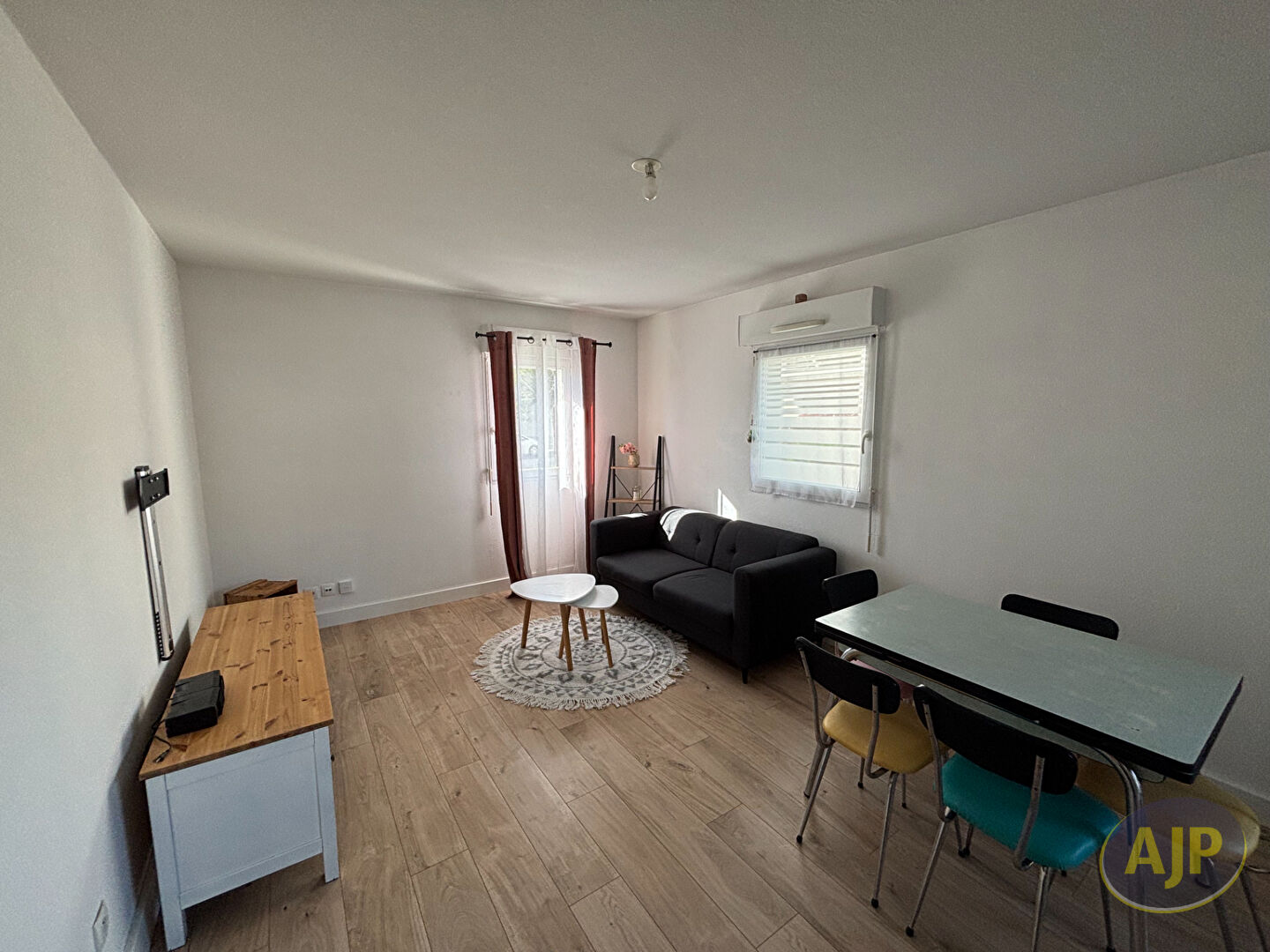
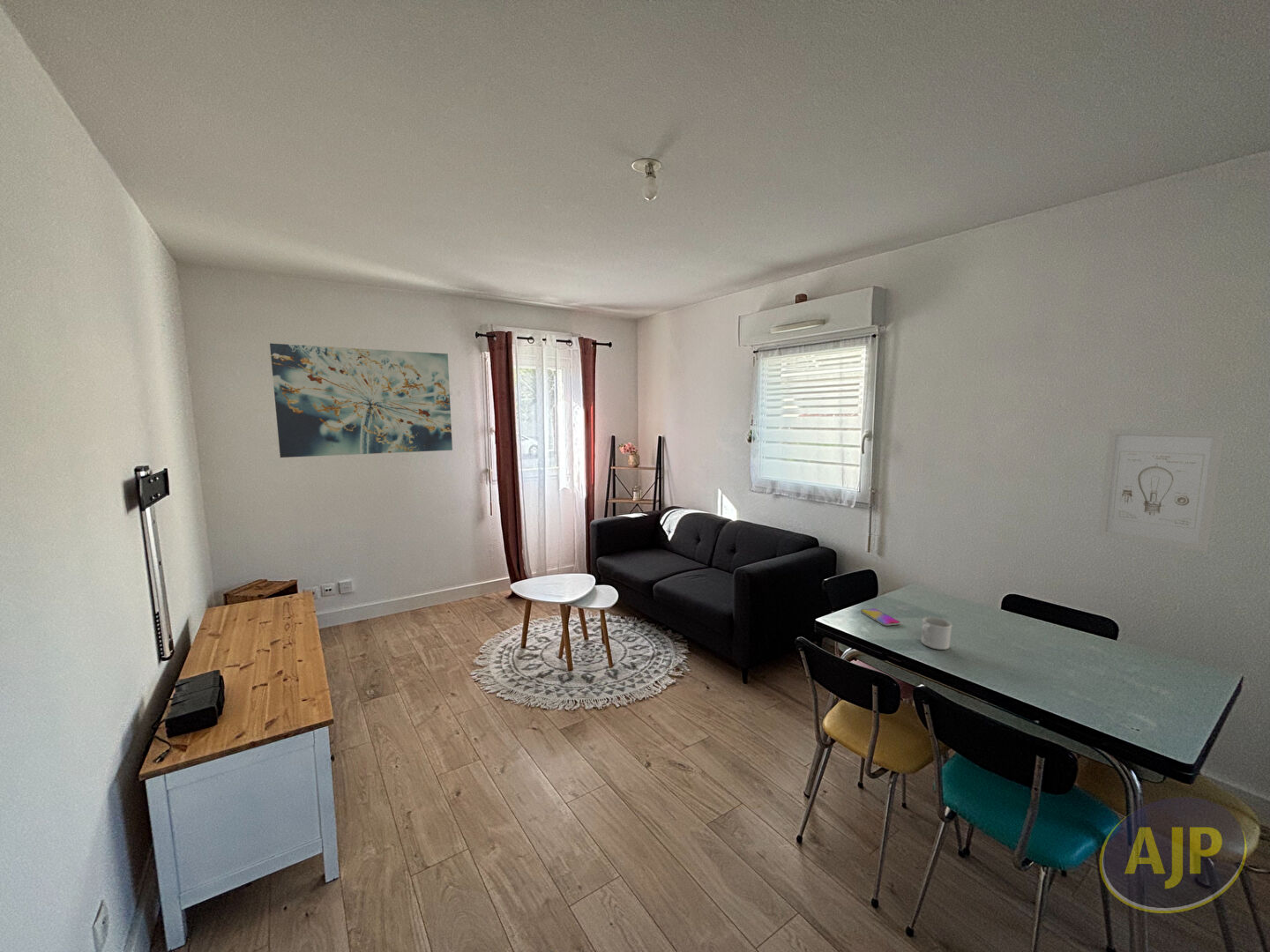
+ wall art (370, 402)
+ wall art (1155, 487)
+ smartphone (879, 616)
+ mug (933, 634)
